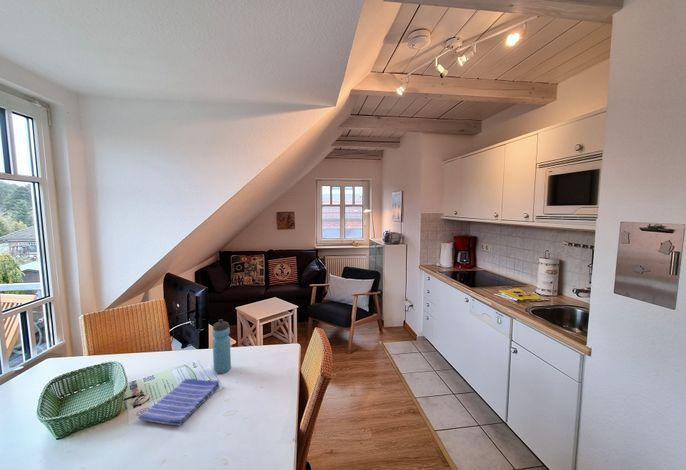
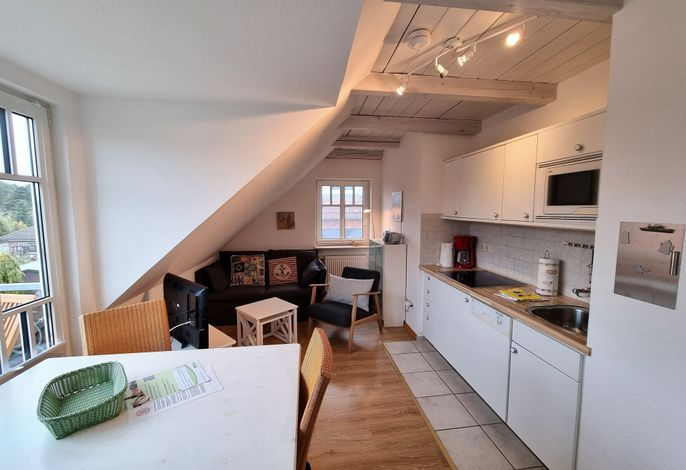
- dish towel (183, 398)
- water bottle (221, 344)
